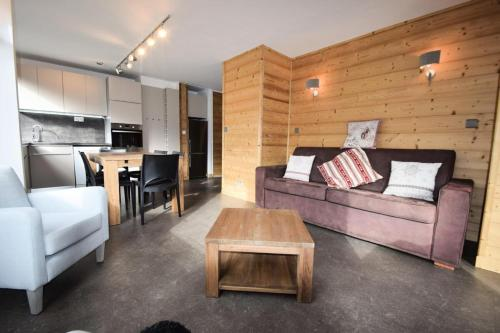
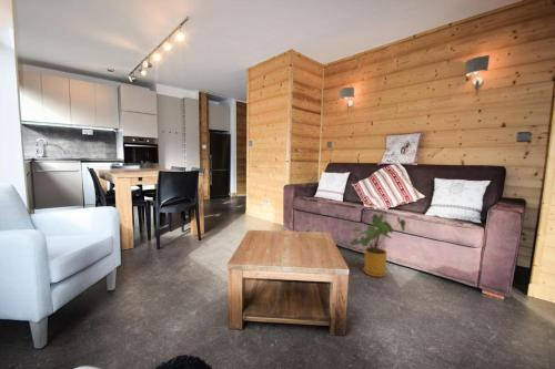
+ house plant (374, 244)
